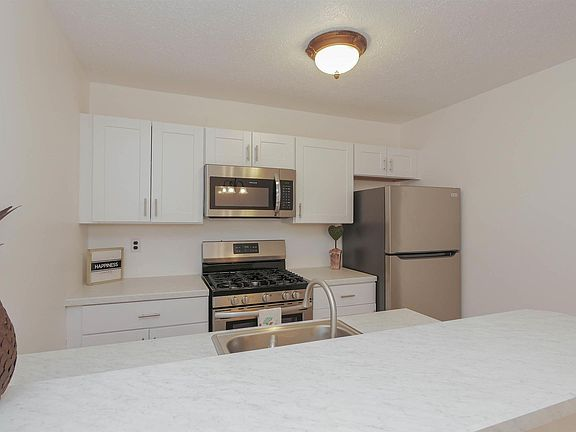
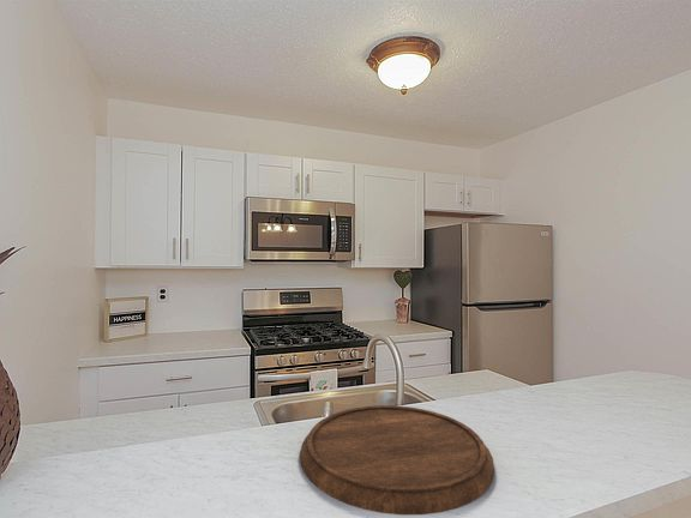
+ cutting board (393, 445)
